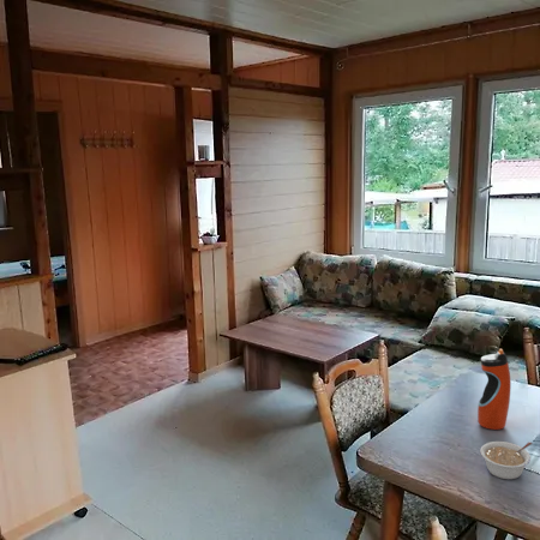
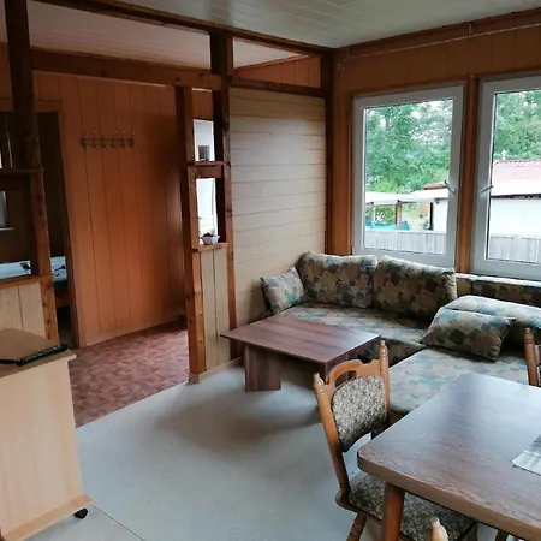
- water bottle (494, 388)
- legume (505, 458)
